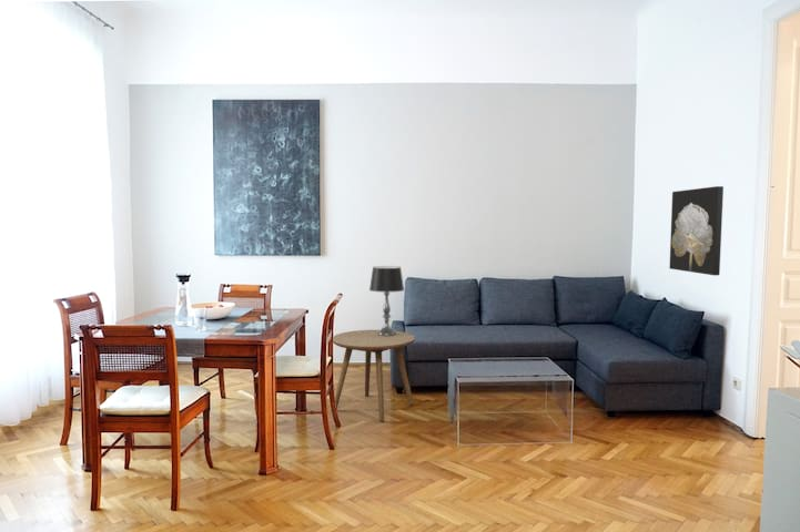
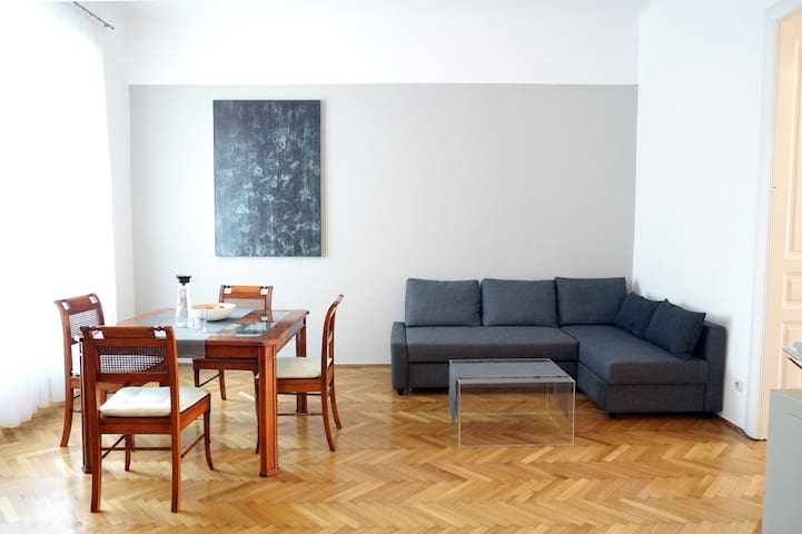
- side table (376, 372)
- table lamp (386, 300)
- wall art (695, 231)
